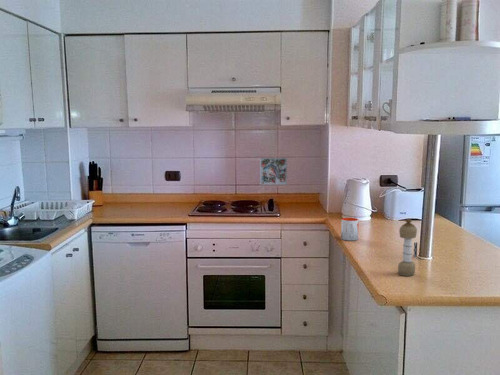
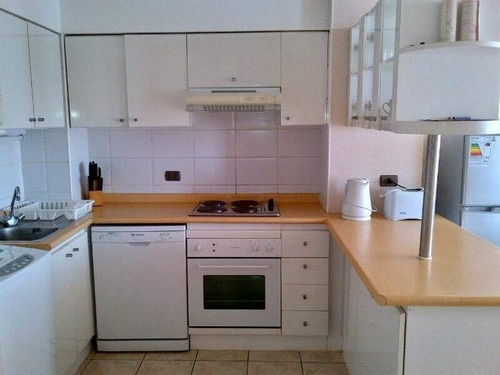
- decorative tile (273, 171)
- mug (350, 229)
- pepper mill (408, 246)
